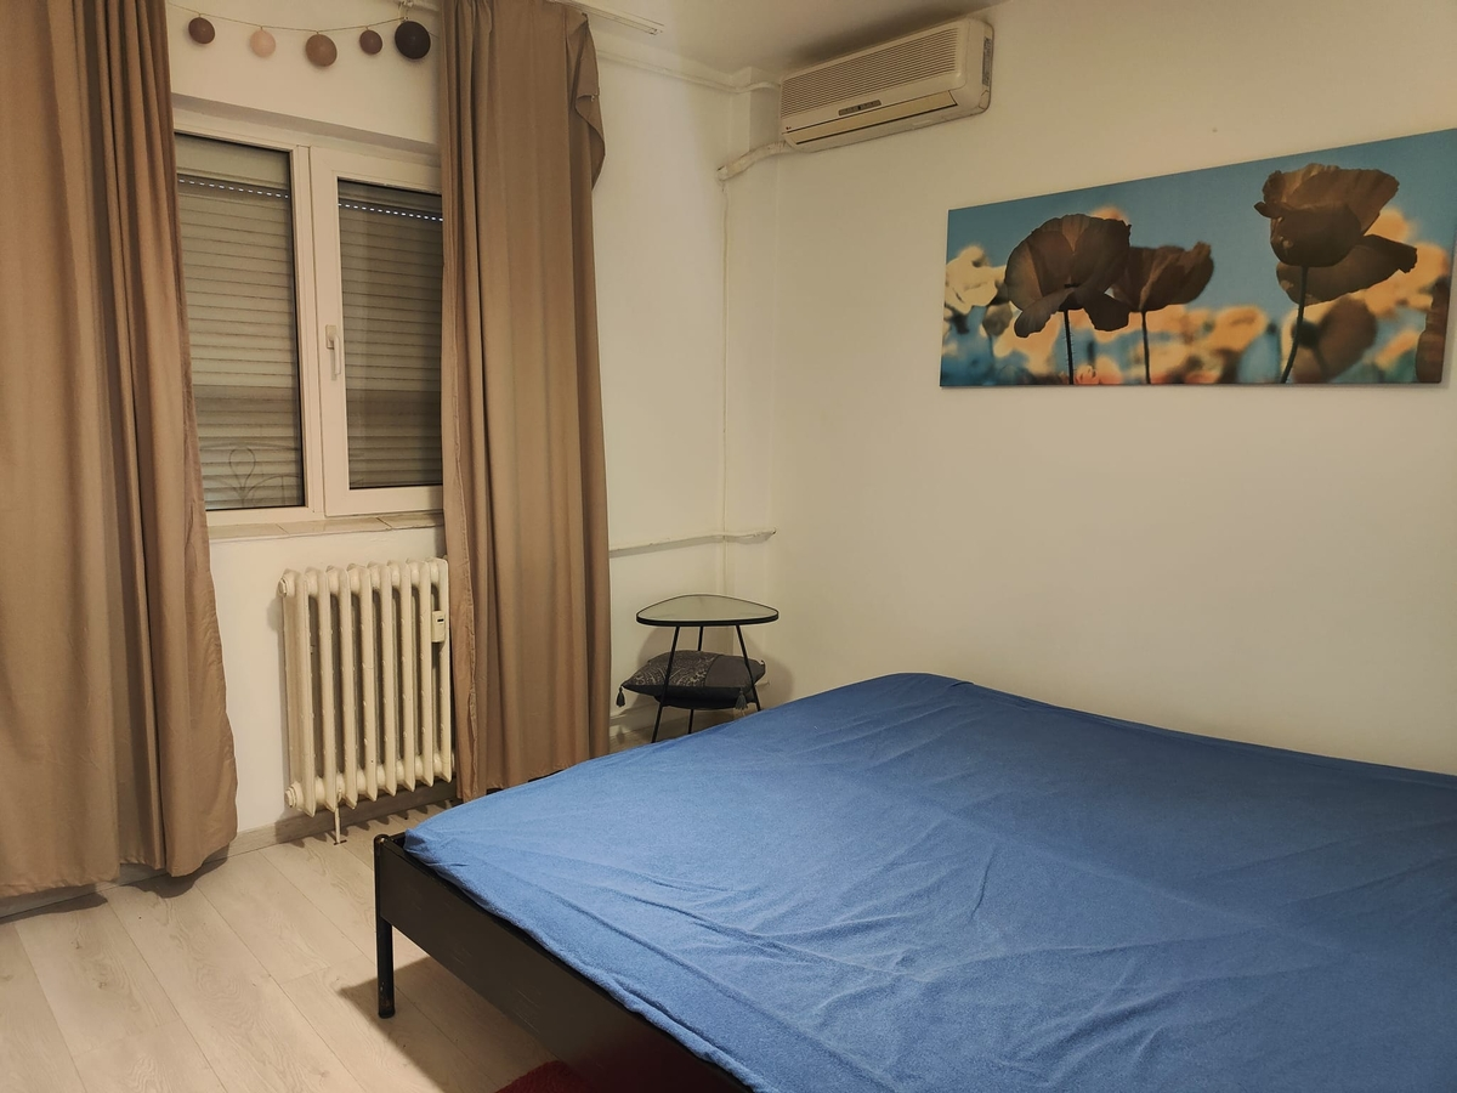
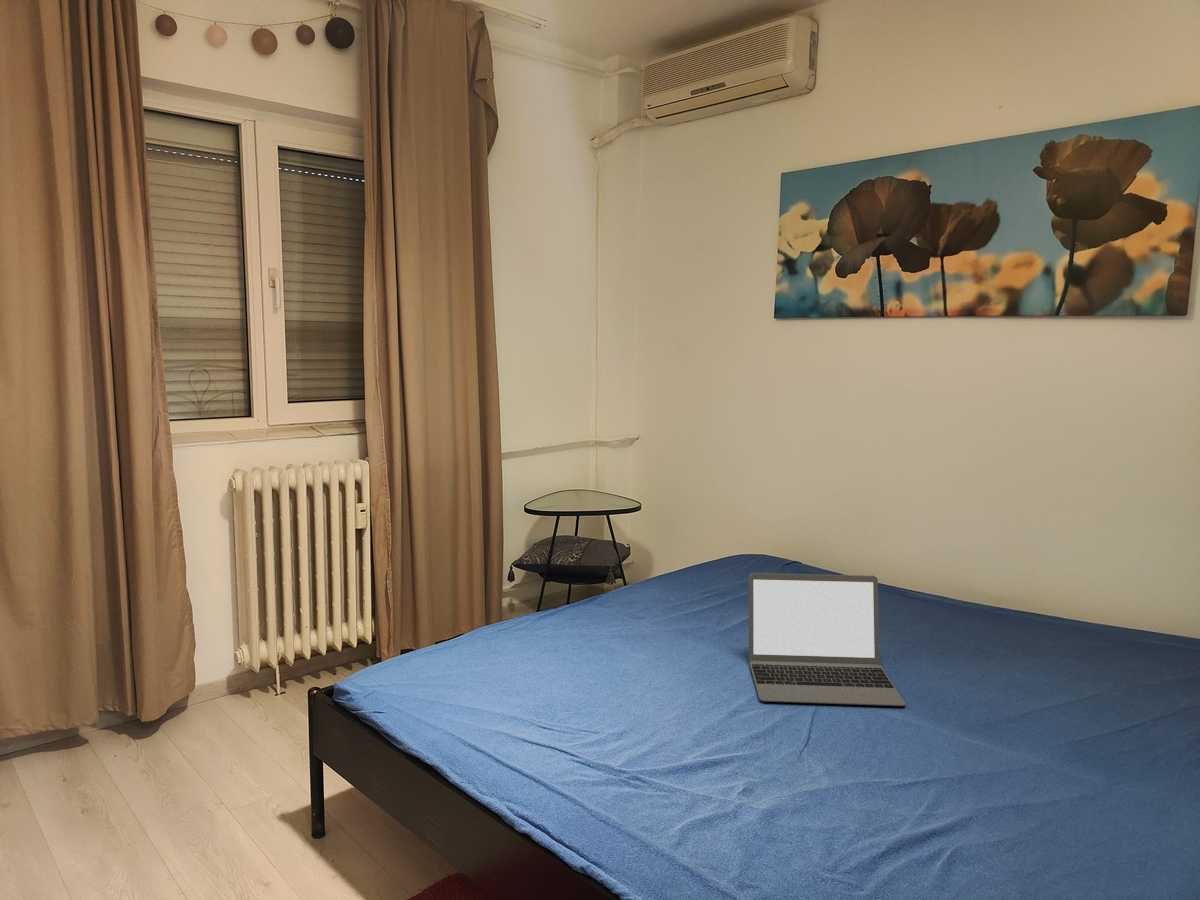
+ laptop (822, 635)
